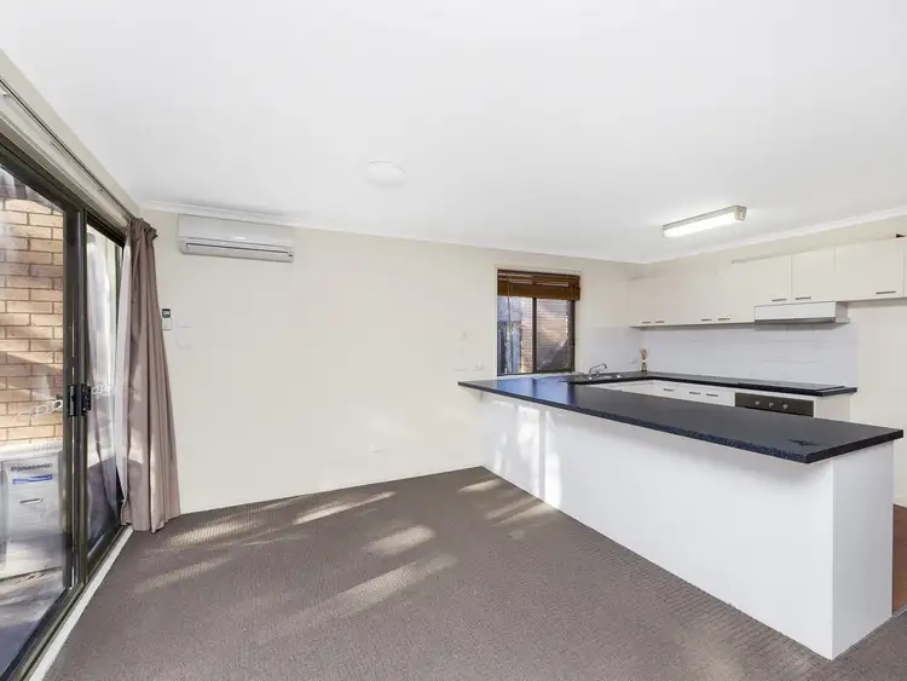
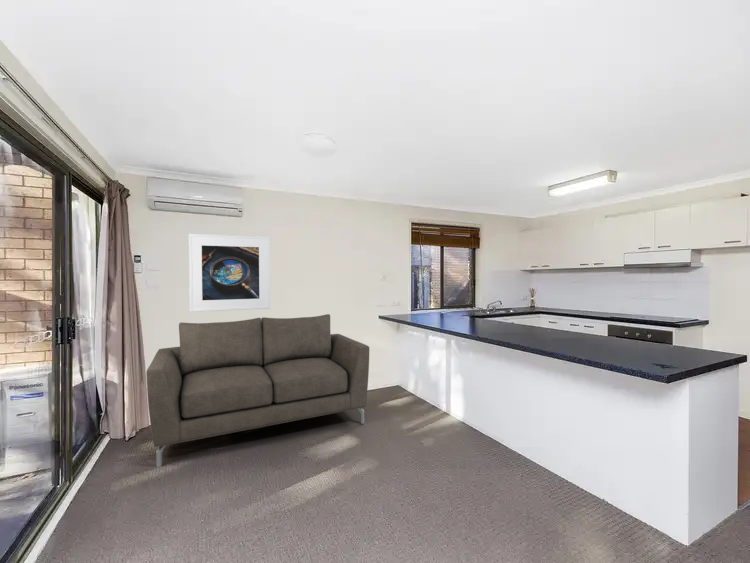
+ sofa (265, 372)
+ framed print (231, 272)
